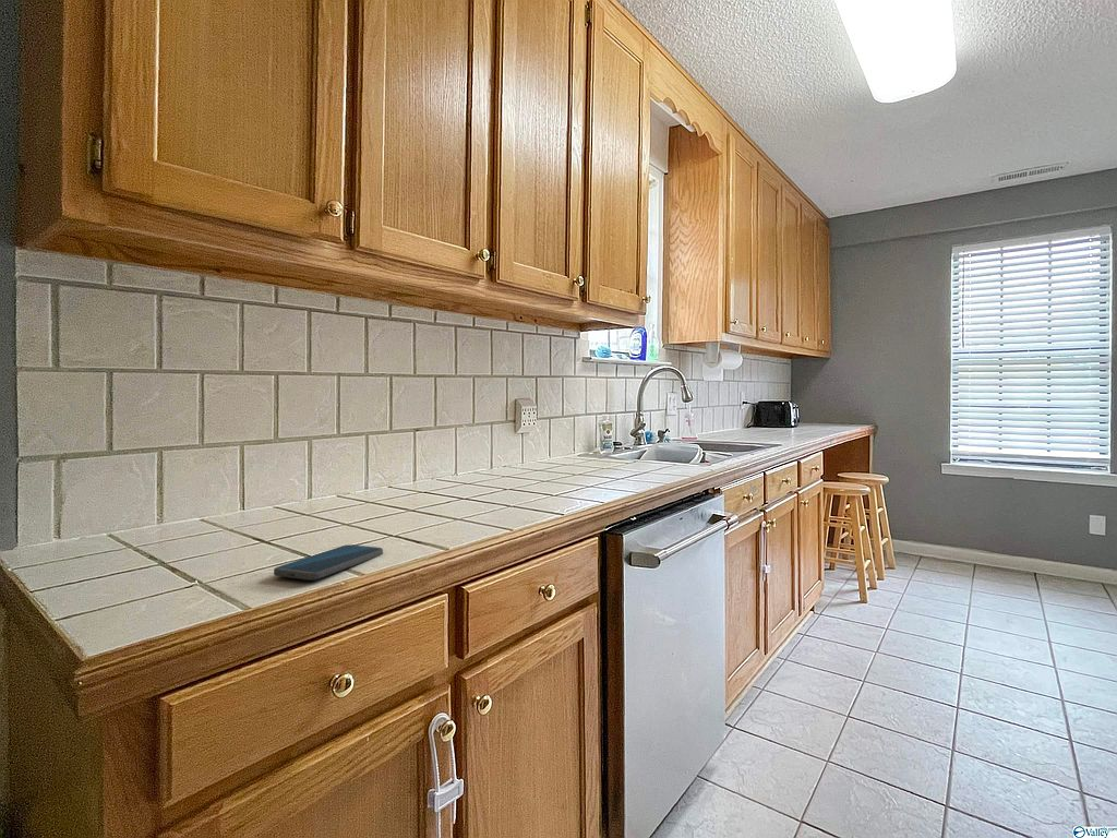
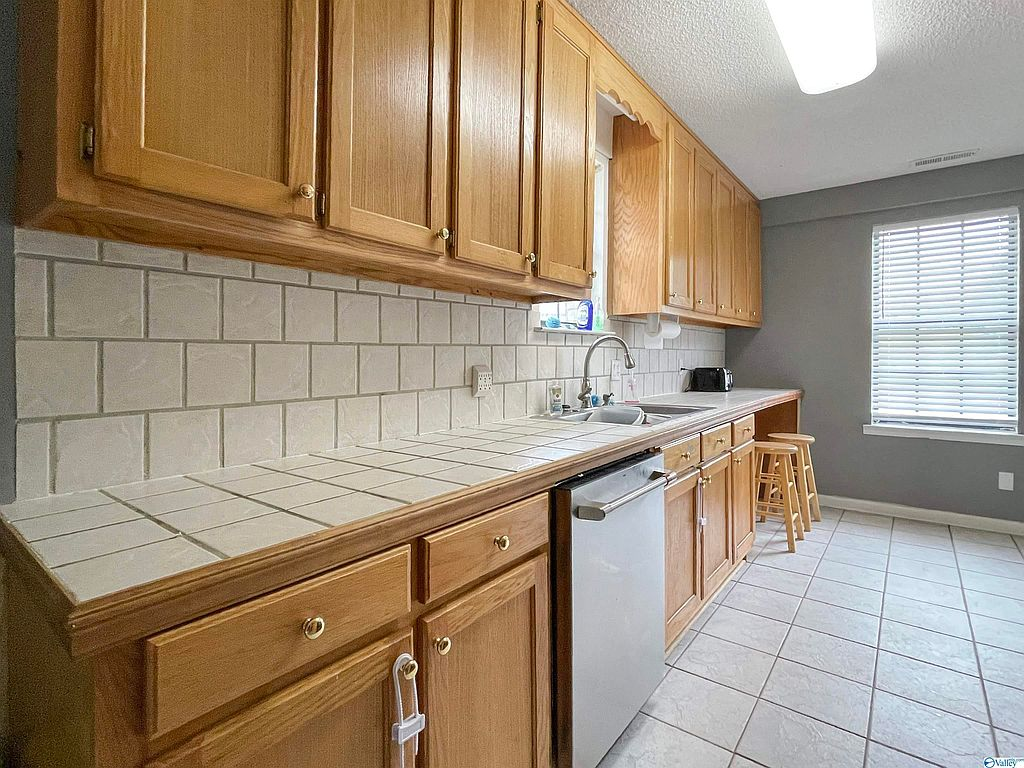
- smartphone (332, 560)
